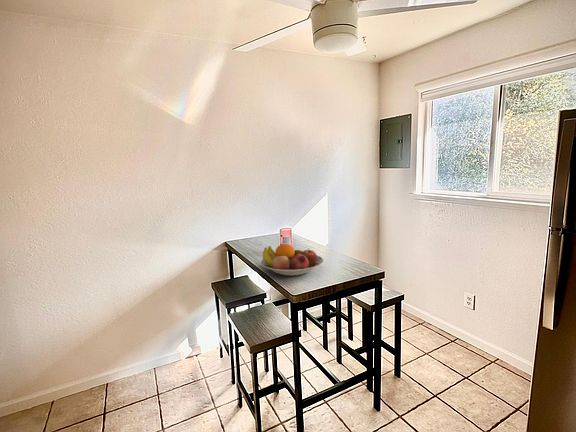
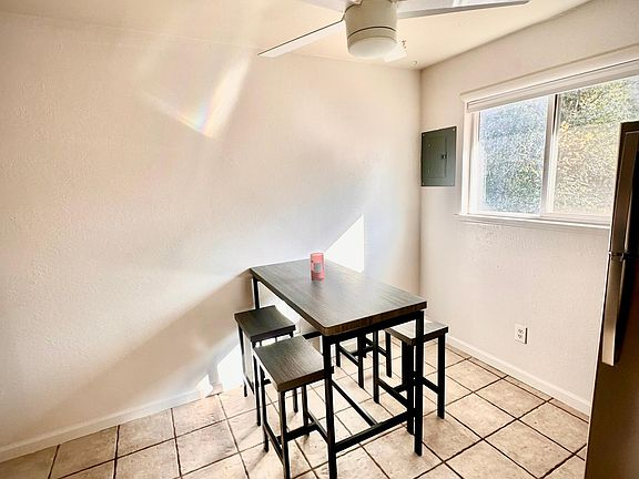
- fruit bowl (291, 258)
